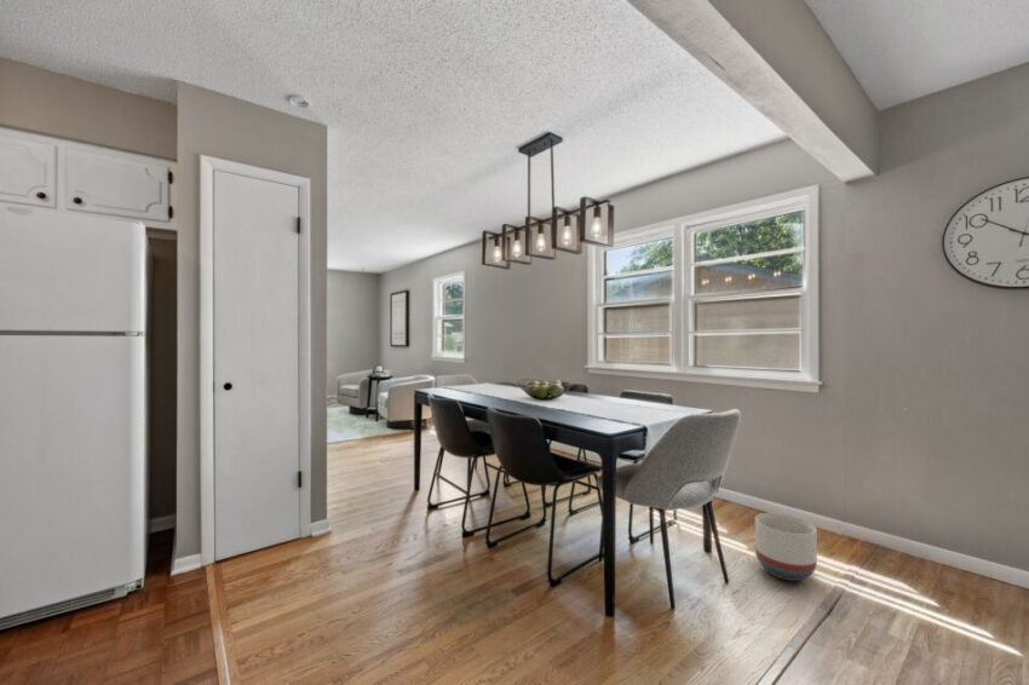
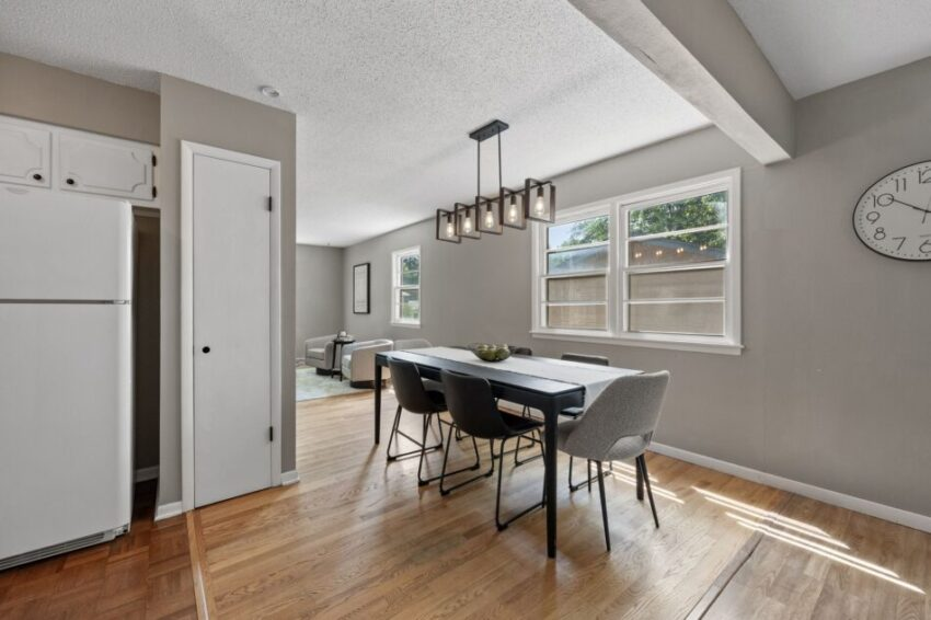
- planter (784, 548)
